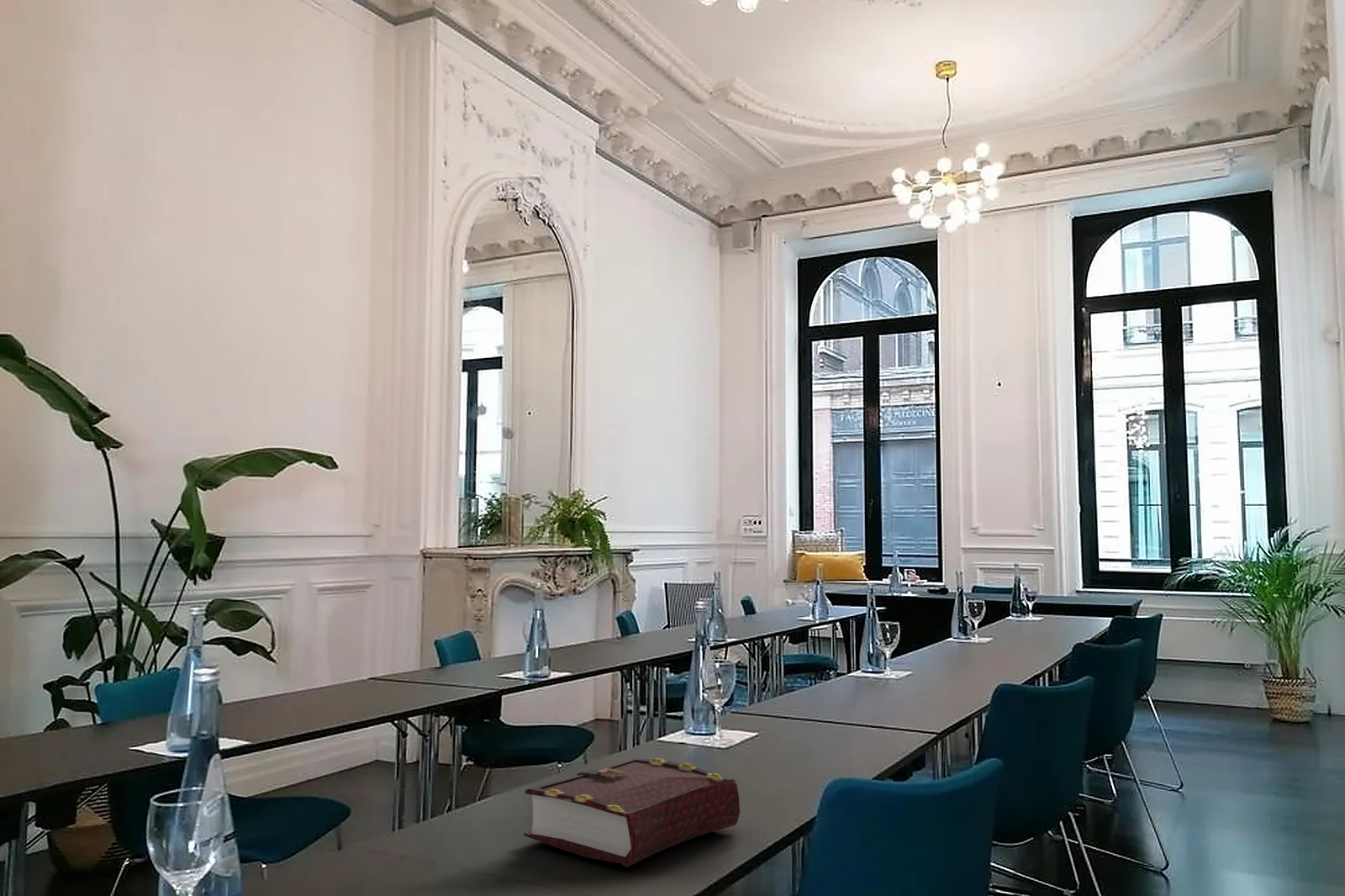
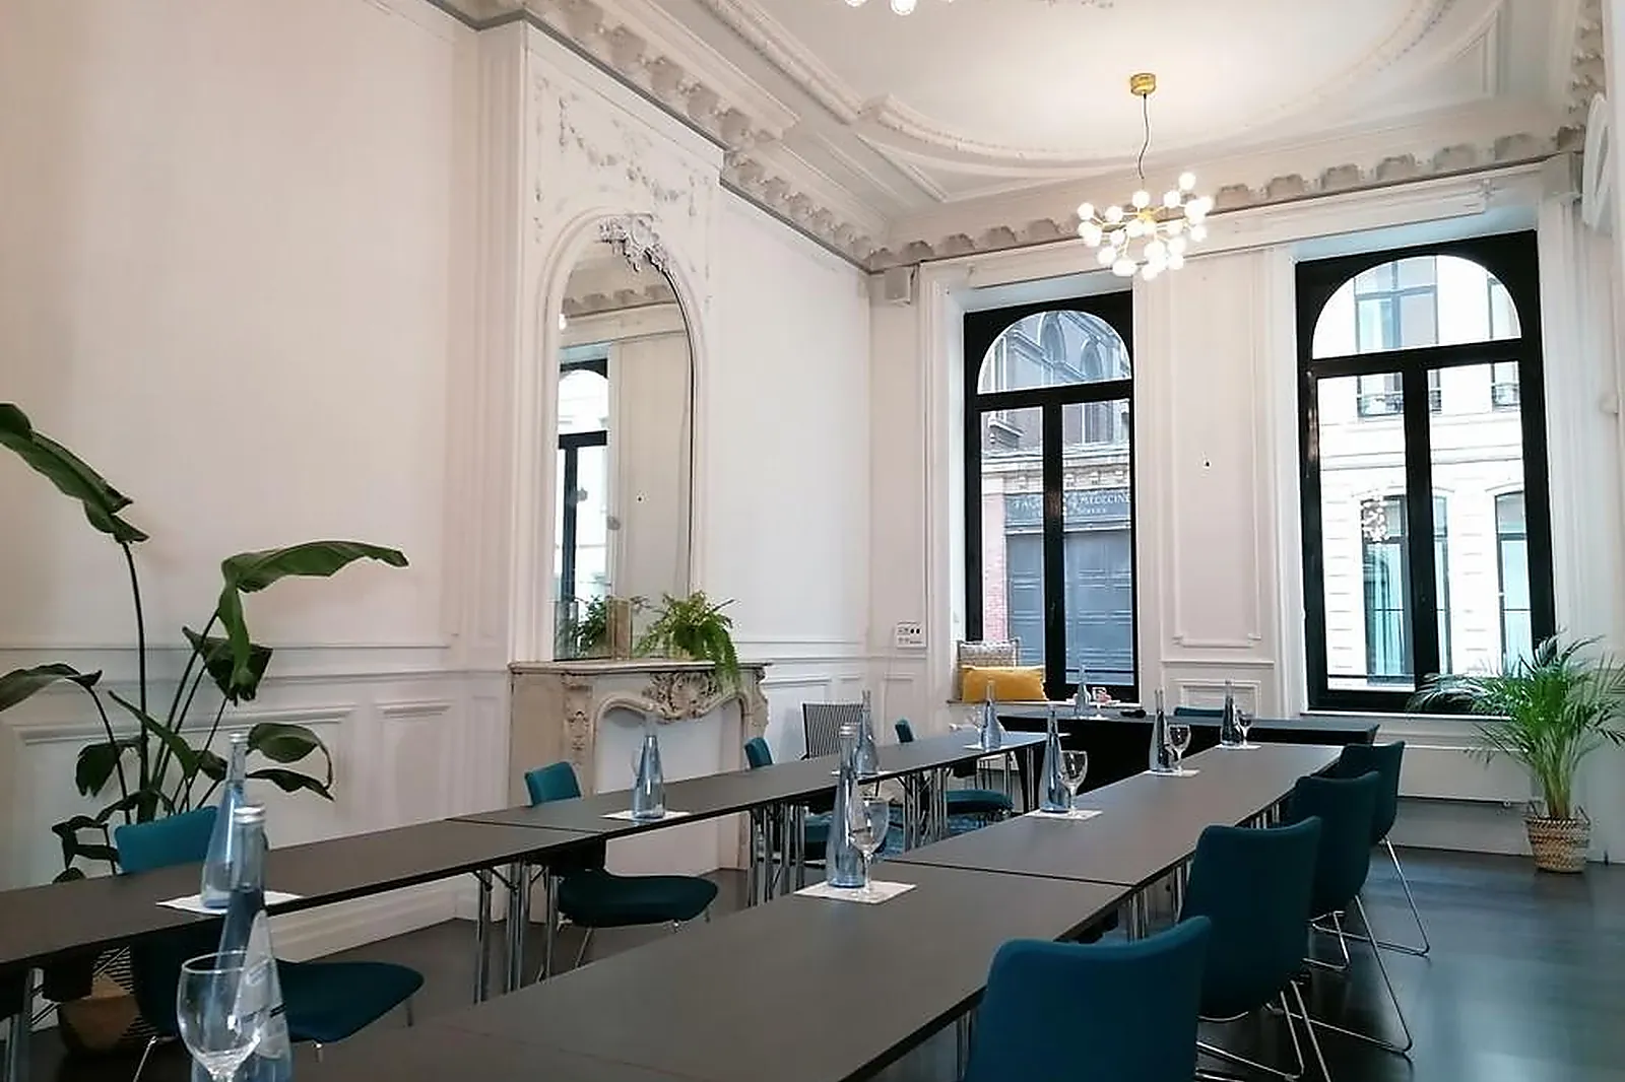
- book (634, 806)
